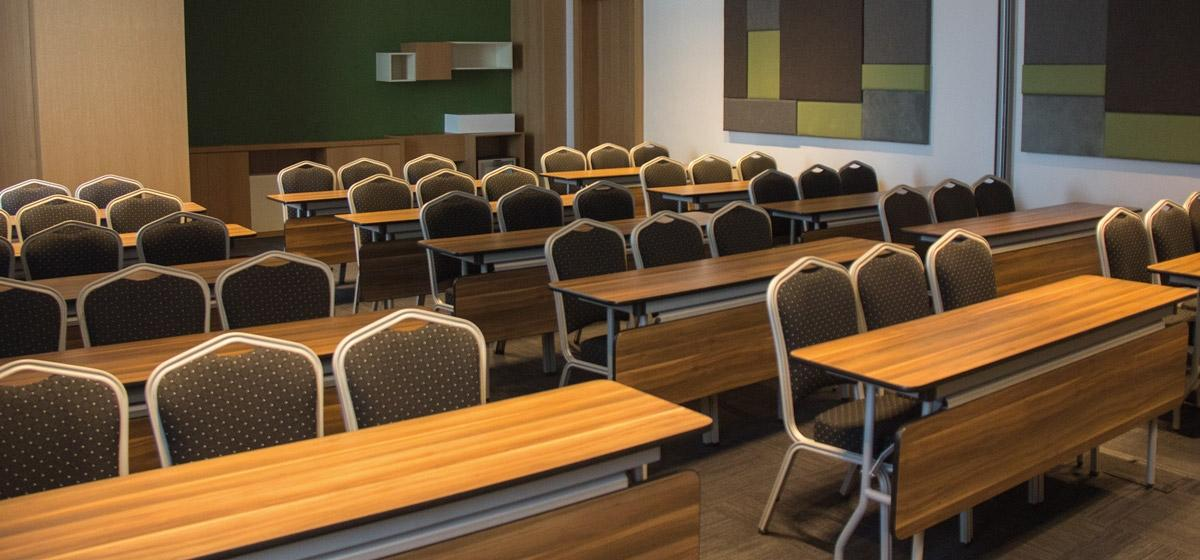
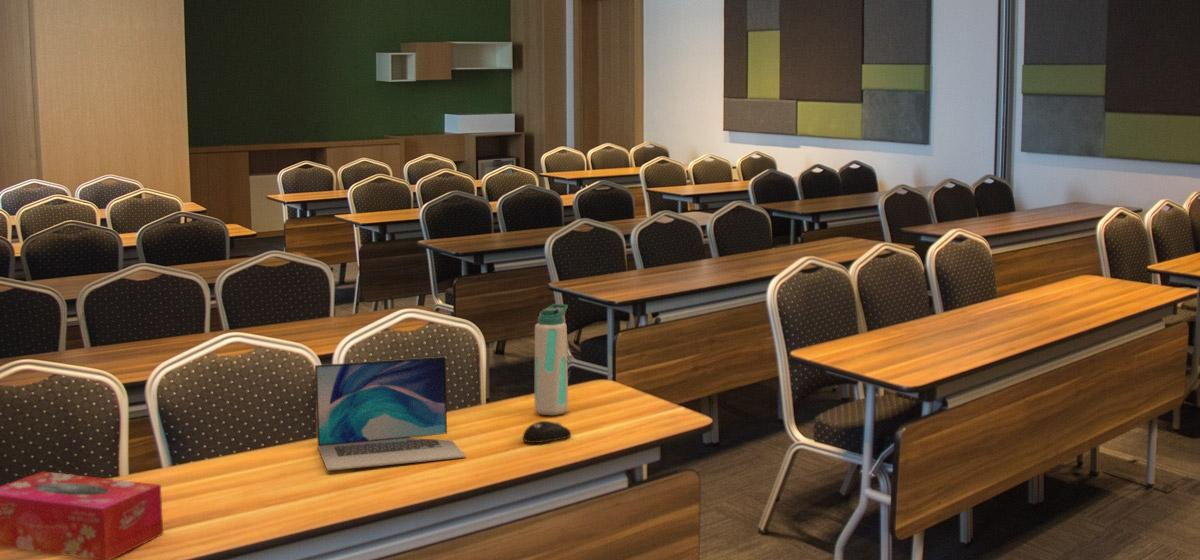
+ tissue box (72, 514)
+ computer mouse (545, 430)
+ water bottle (552, 359)
+ laptop (389, 410)
